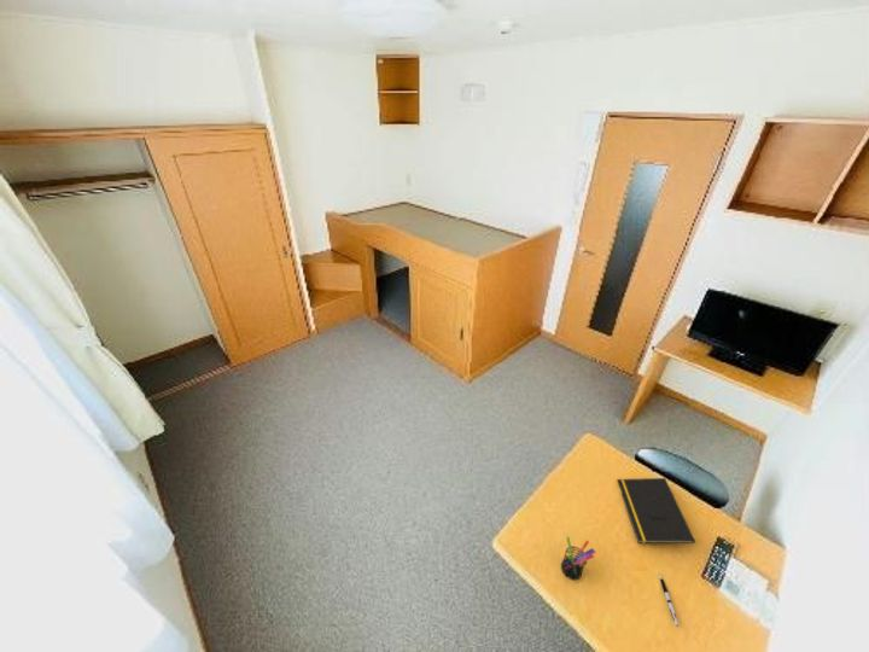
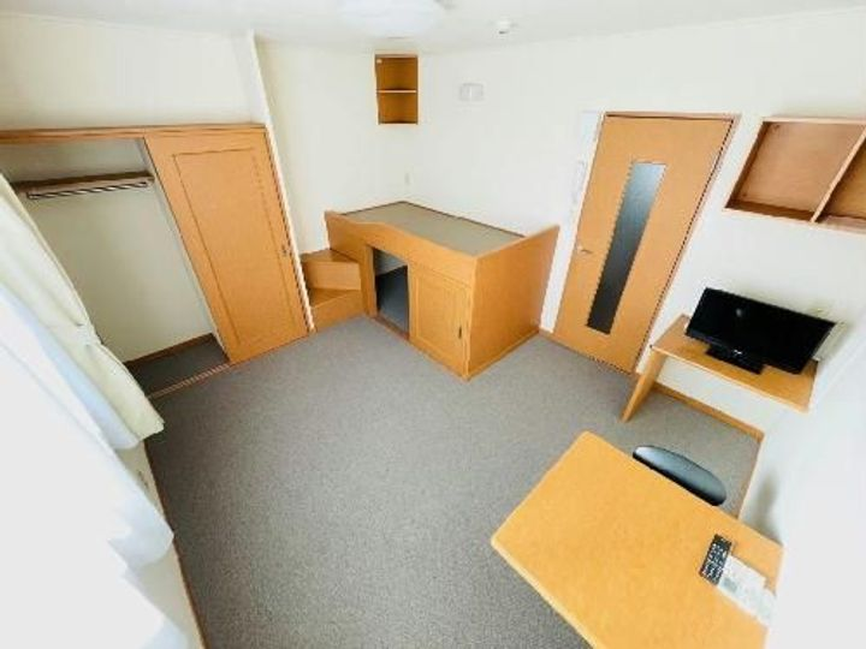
- pen (667, 598)
- pen holder (575, 555)
- notepad (652, 508)
